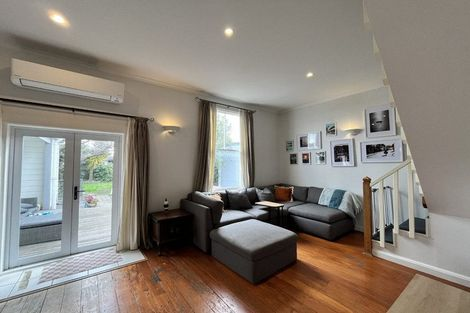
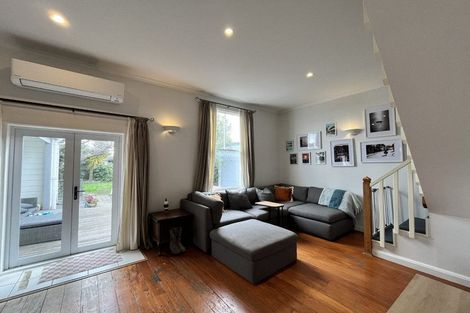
+ boots (177, 239)
